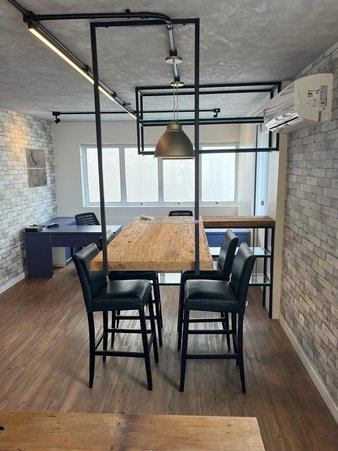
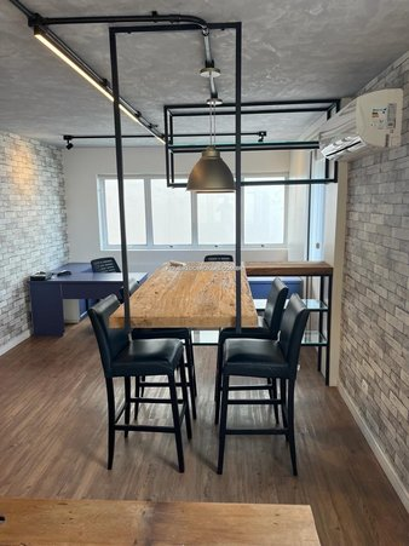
- wall art (37, 167)
